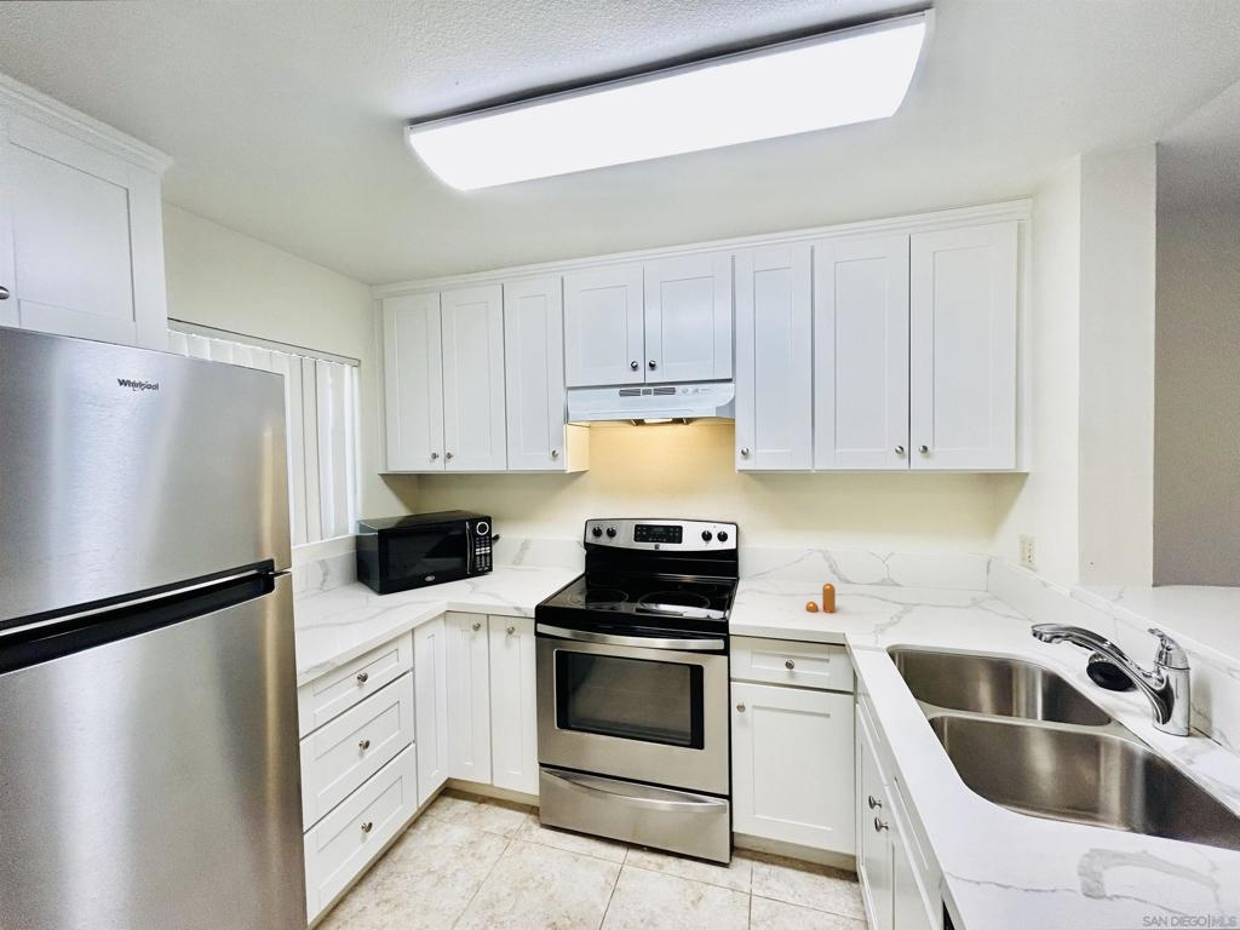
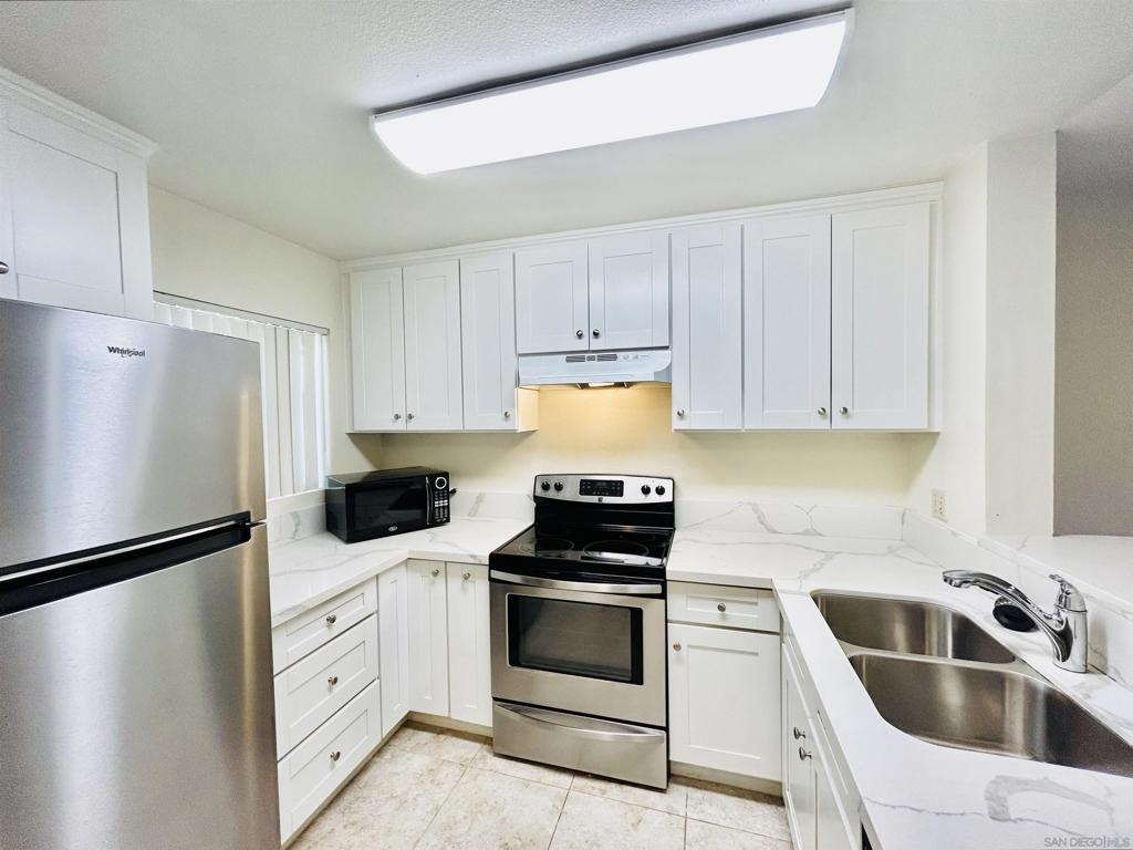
- pepper shaker (822, 596)
